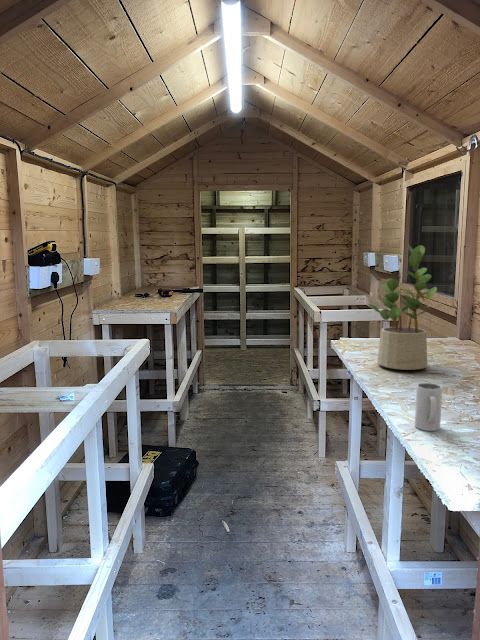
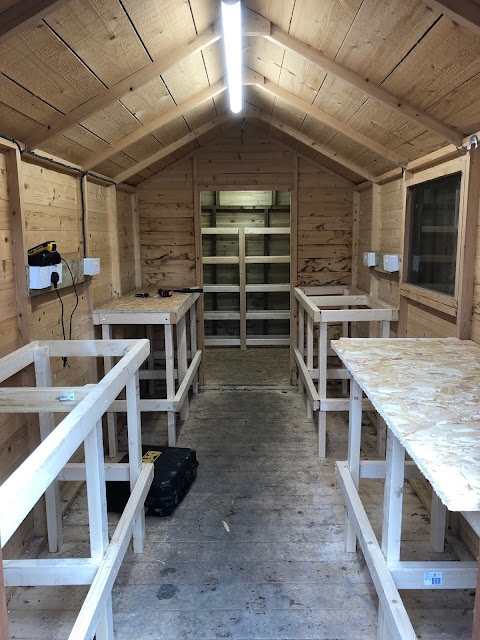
- mug (429, 408)
- potted plant (397, 306)
